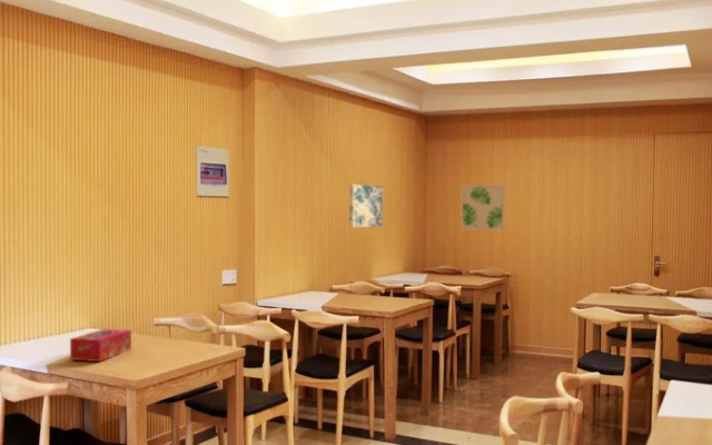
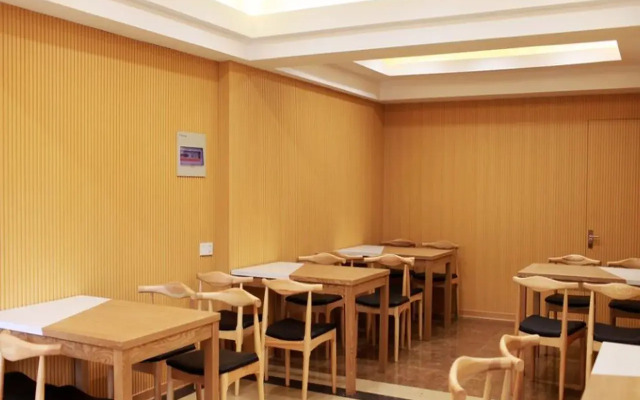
- wall art (482, 207)
- wall art (366, 206)
- tissue box (101, 344)
